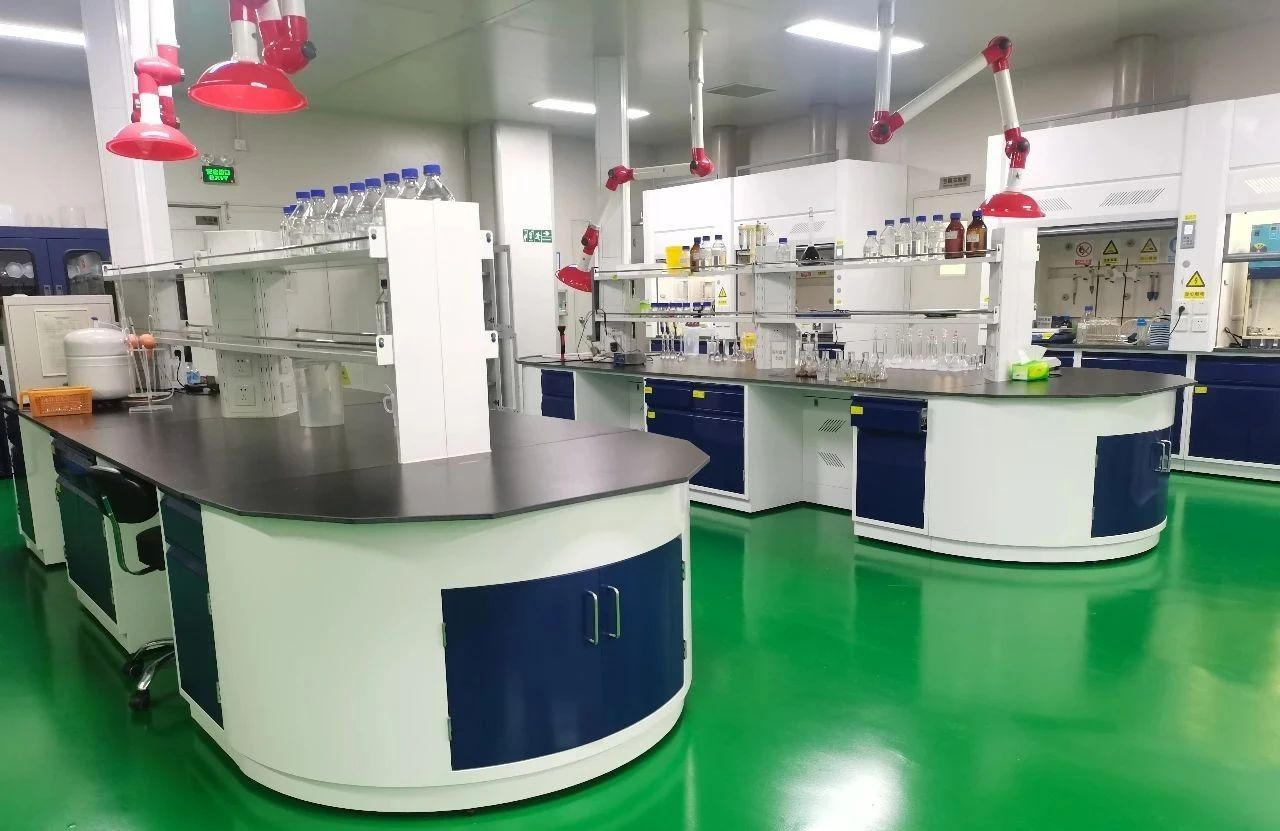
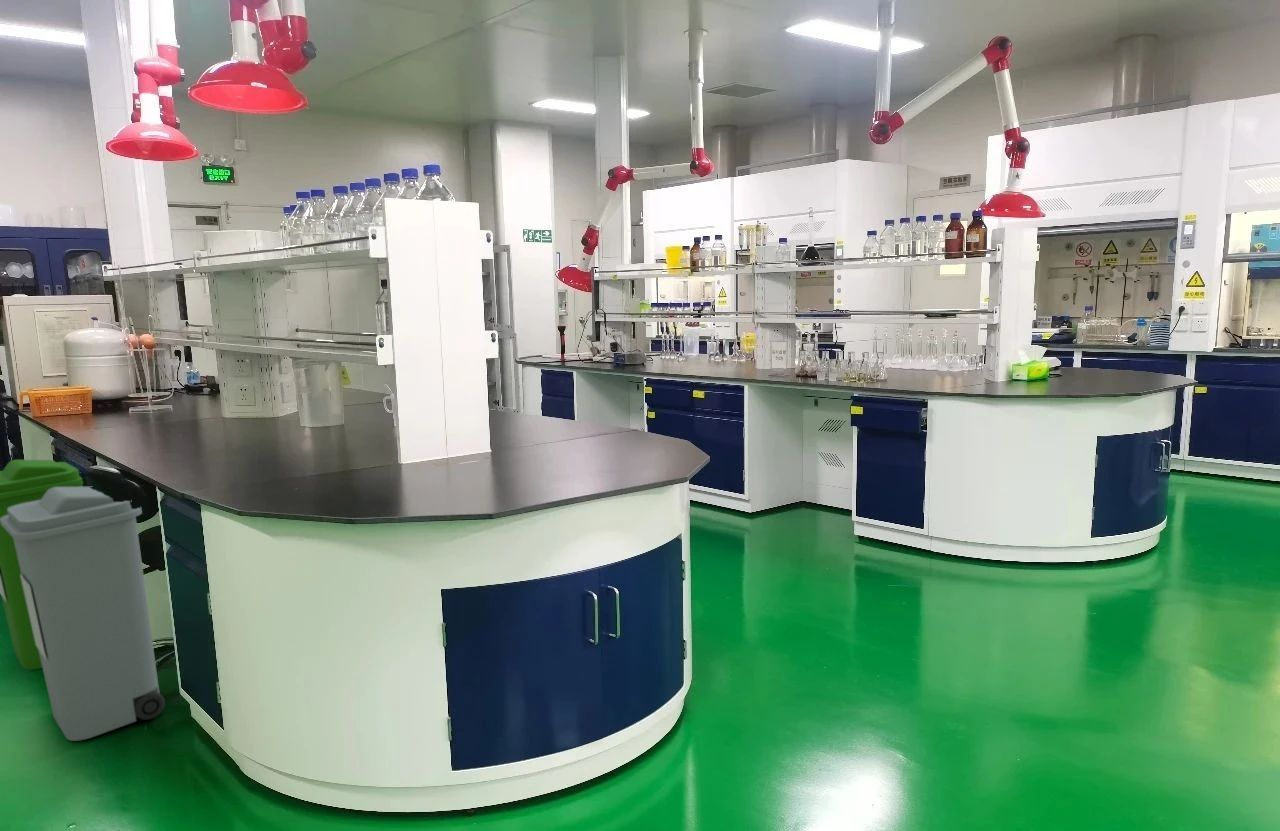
+ trash bin (58, 580)
